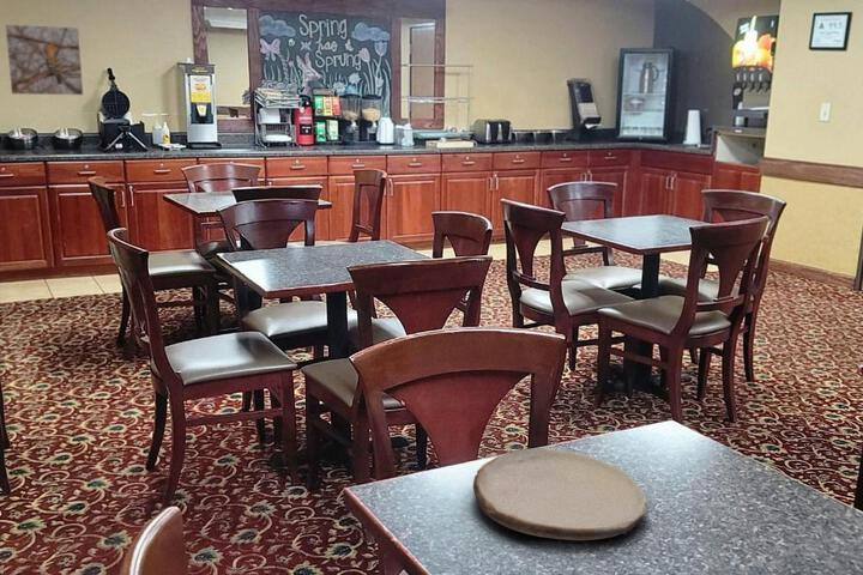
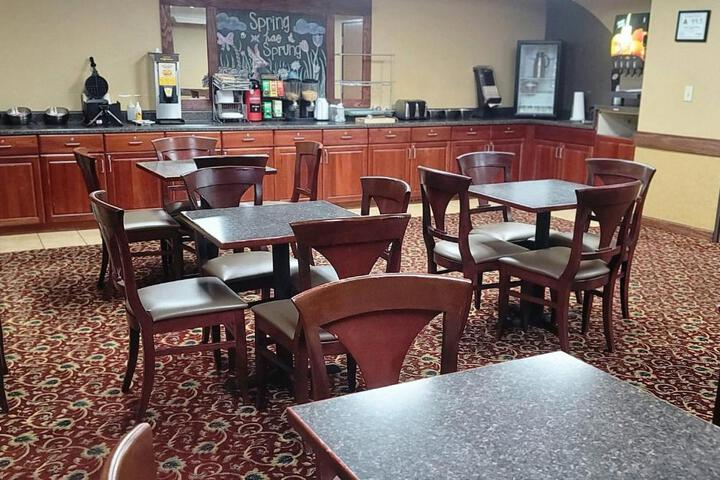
- plate (559, 495)
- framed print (44, 60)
